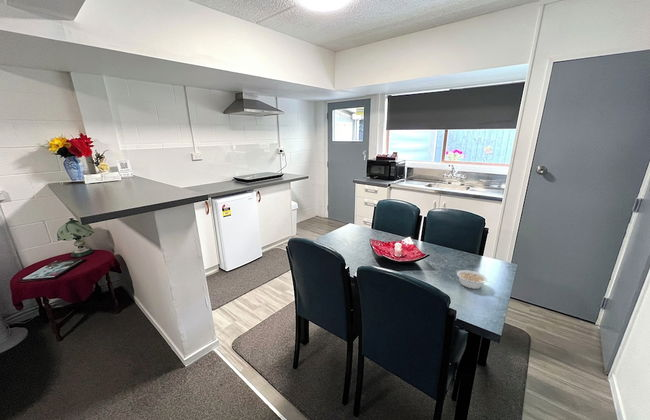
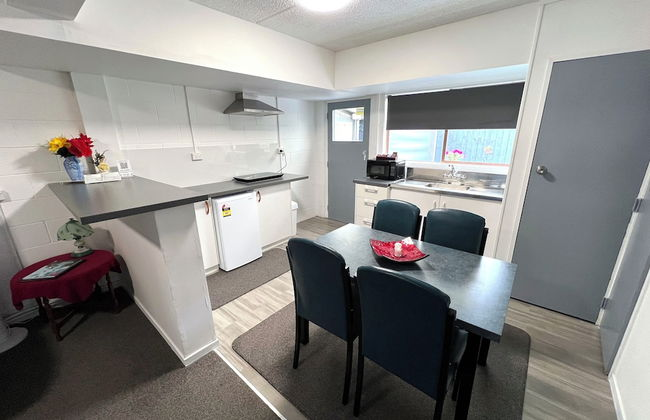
- legume (472, 279)
